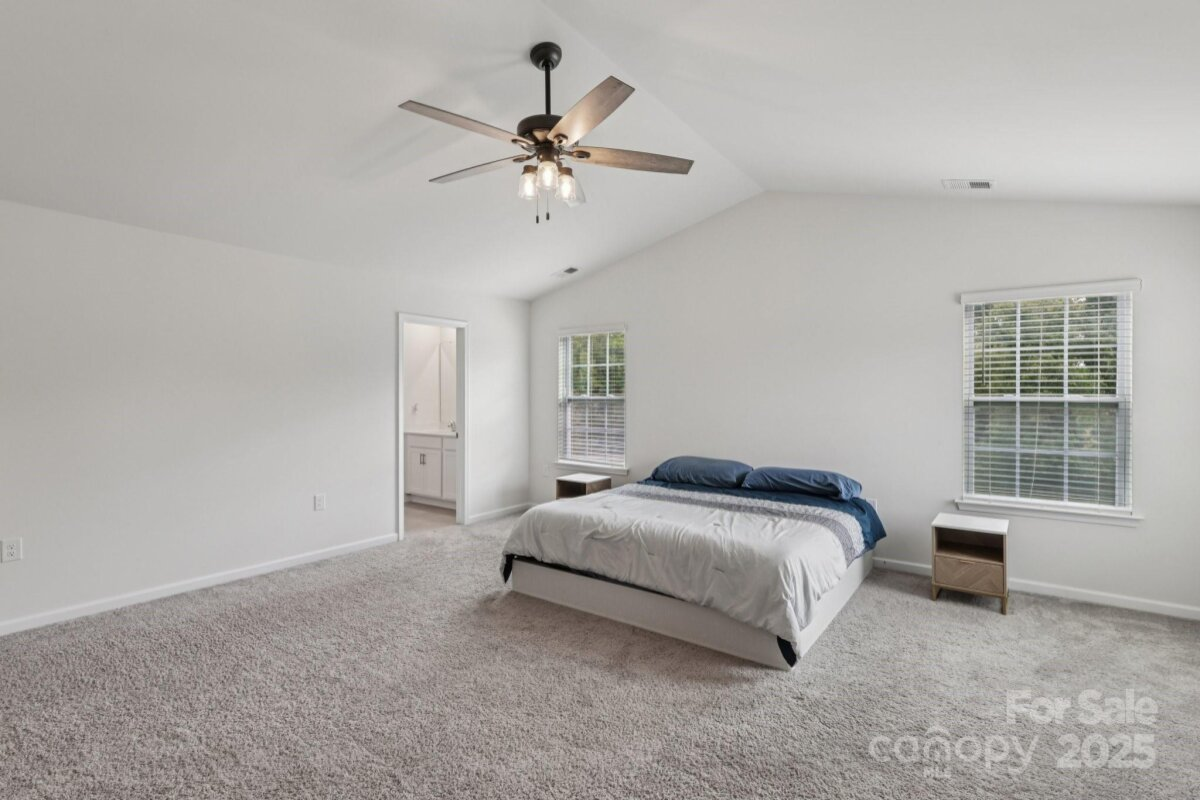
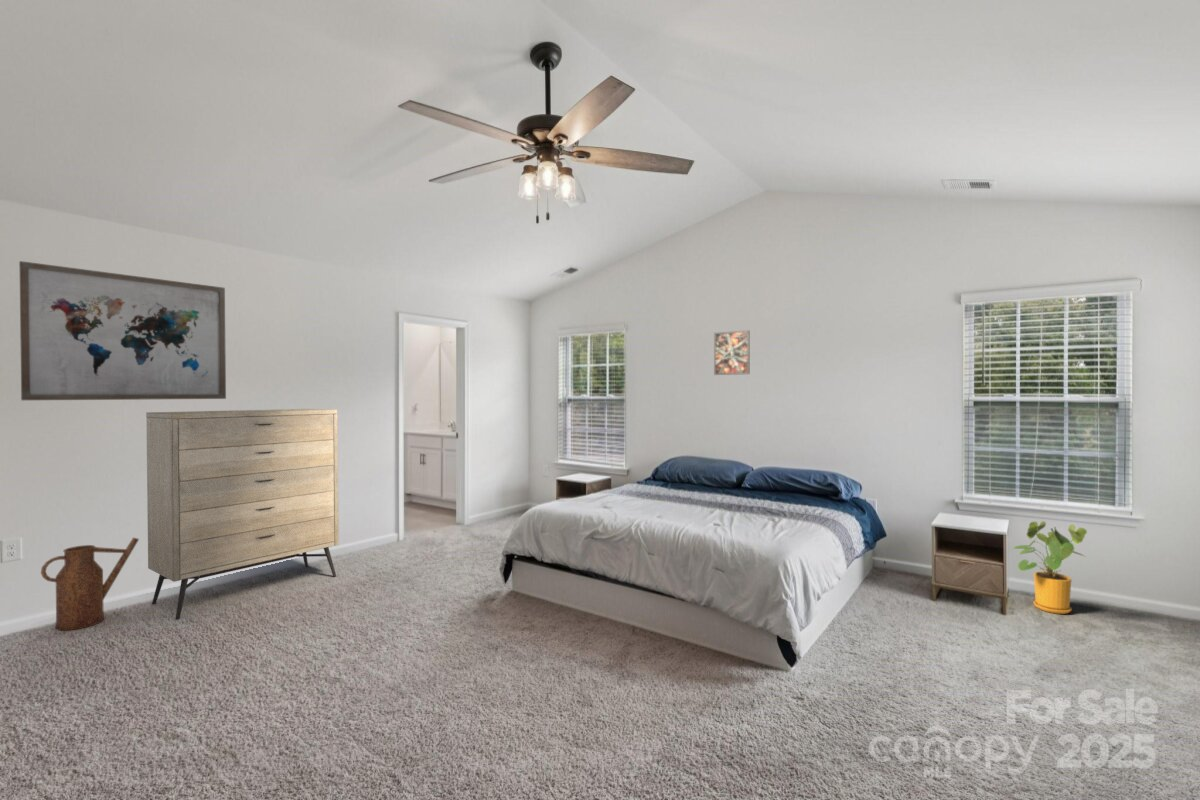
+ watering can (92, 582)
+ house plant (1049, 566)
+ wall art (134, 337)
+ dresser (249, 500)
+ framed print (731, 353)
